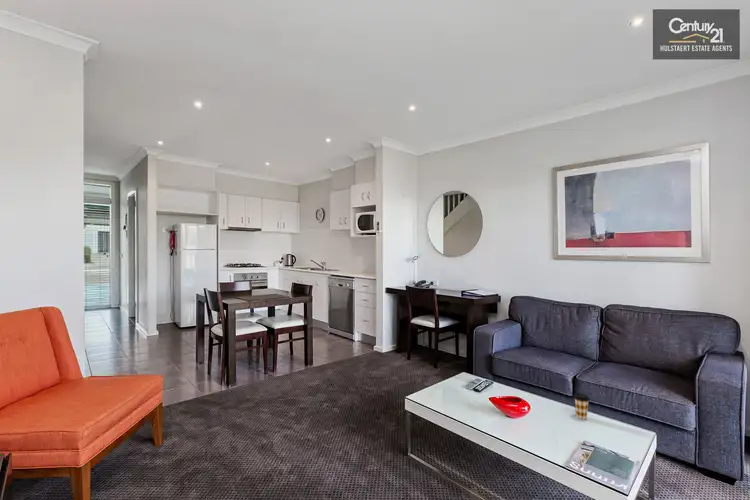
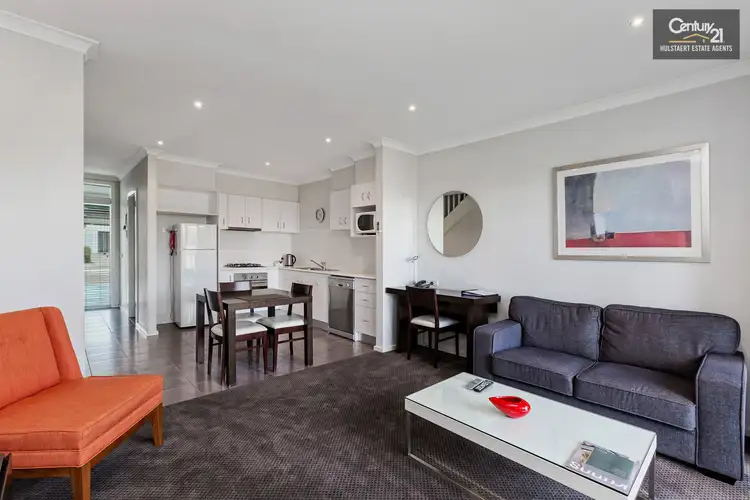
- coffee cup (581, 406)
